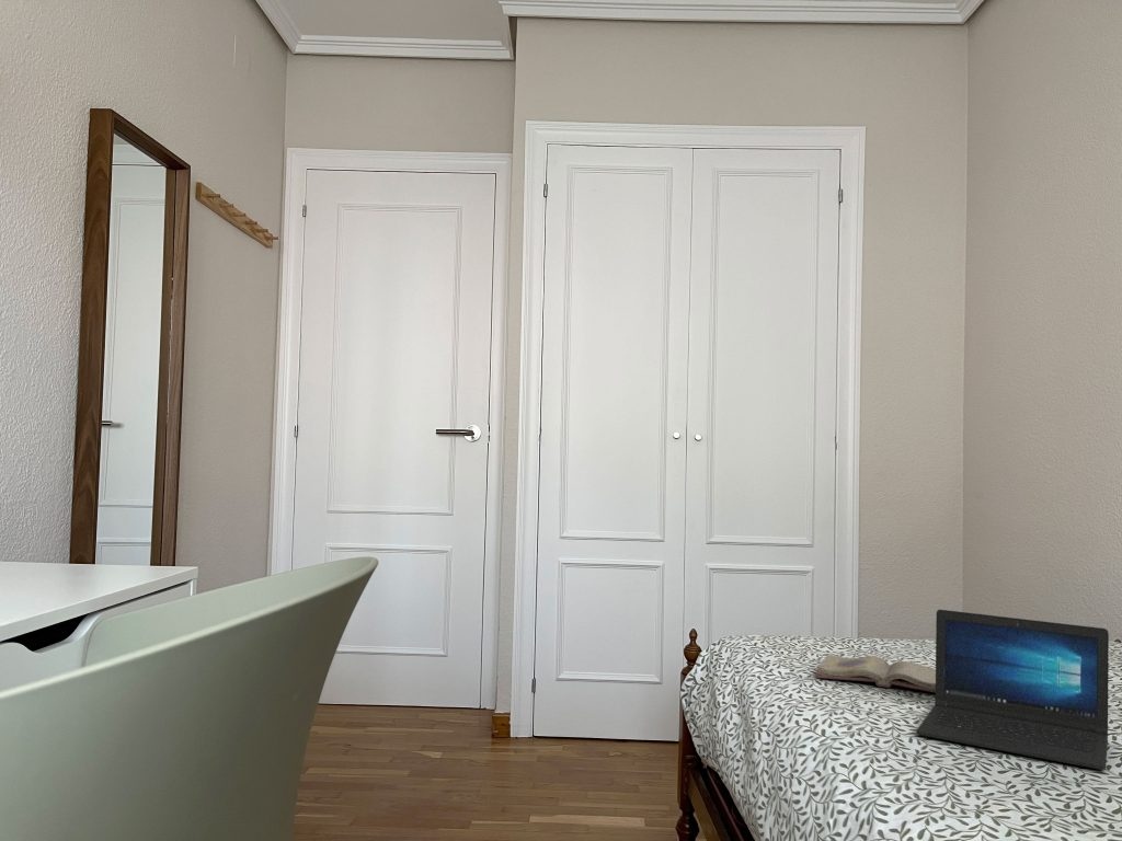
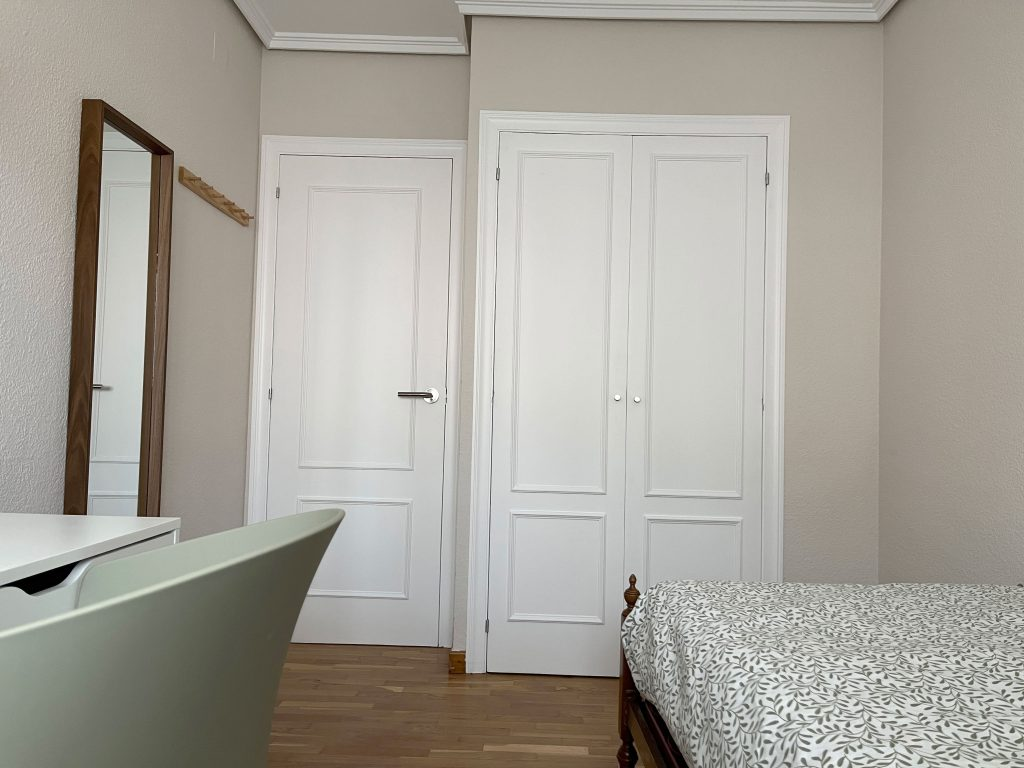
- diary (886, 671)
- laptop (1011, 681)
